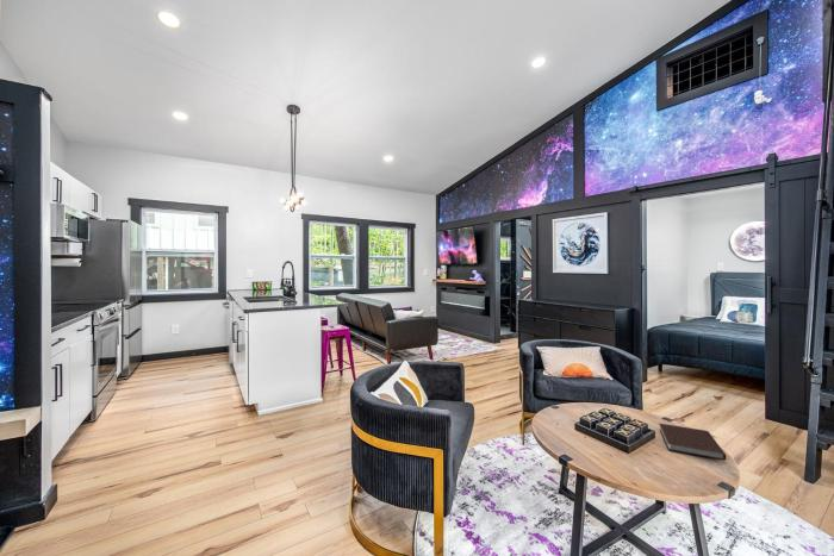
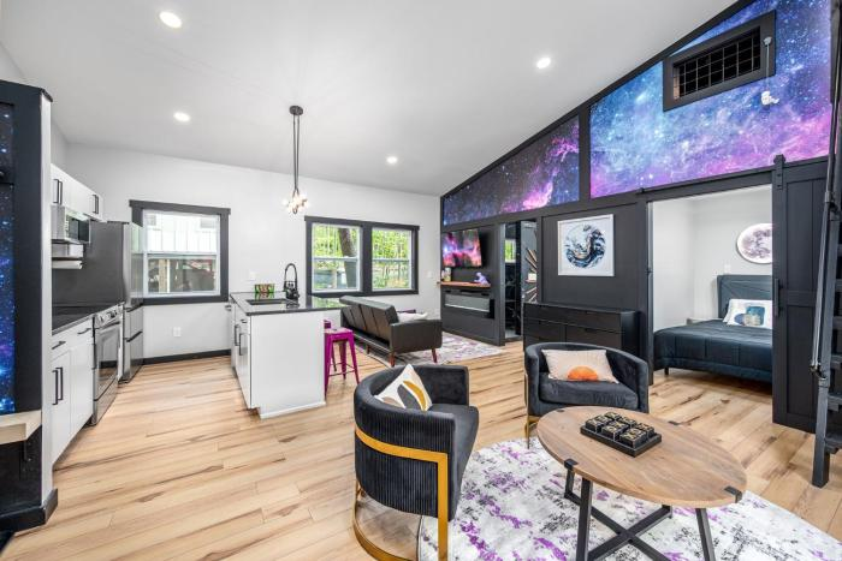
- notebook (689, 439)
